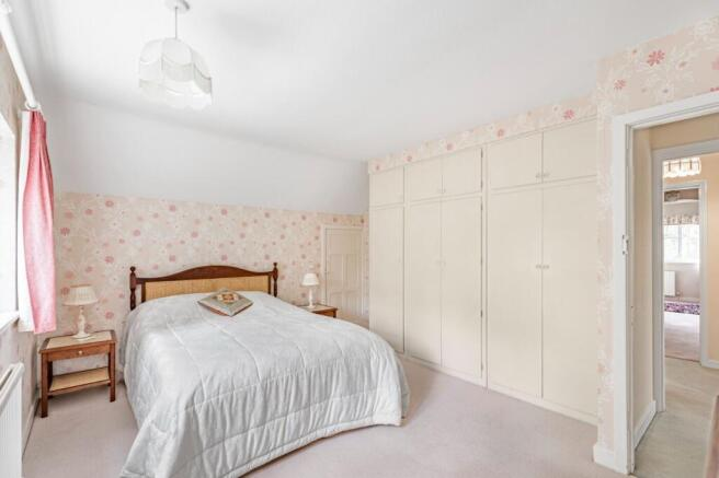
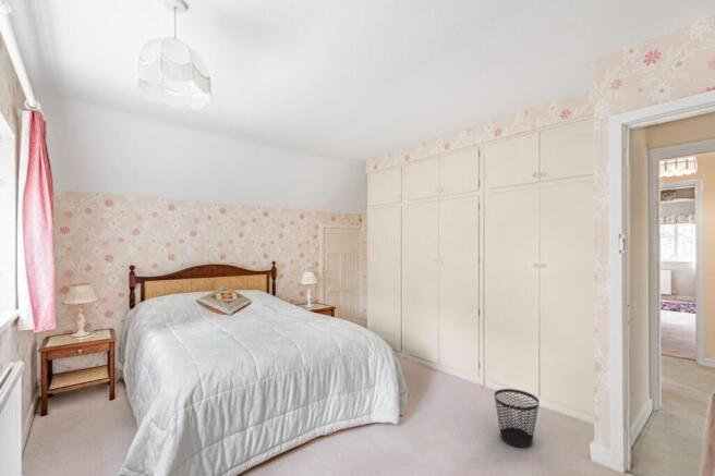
+ wastebasket (517, 417)
